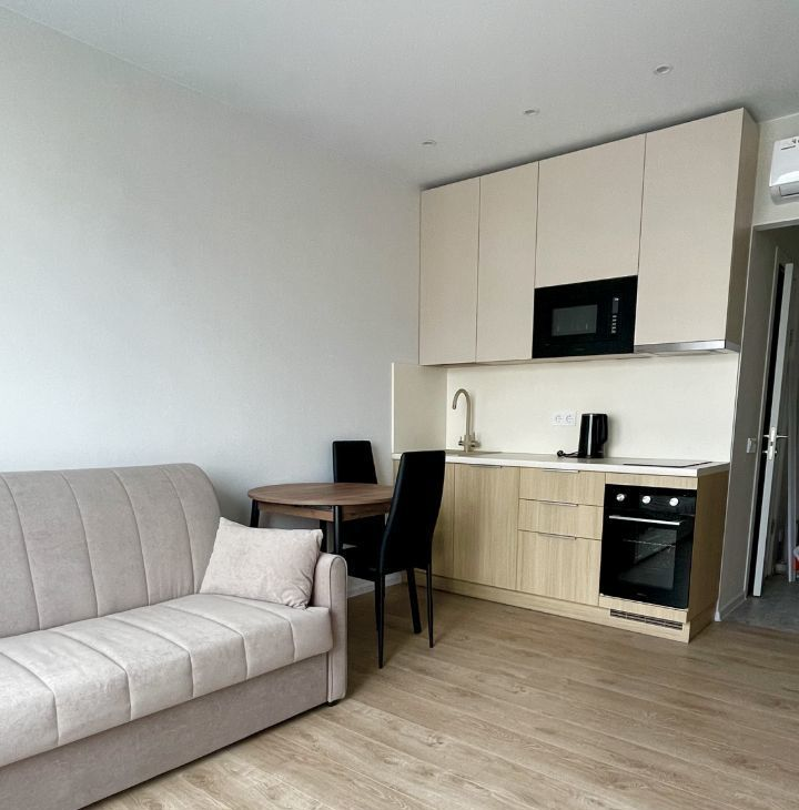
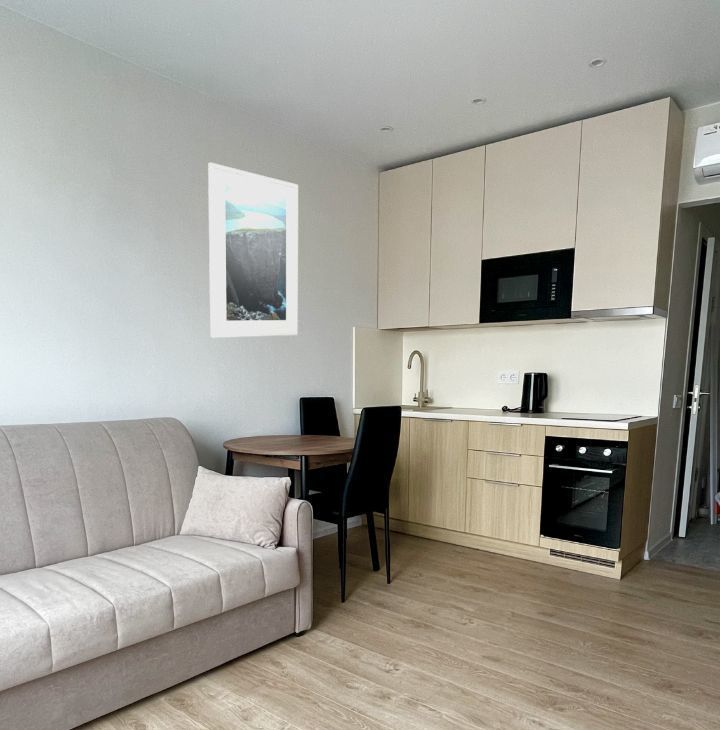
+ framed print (256, 256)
